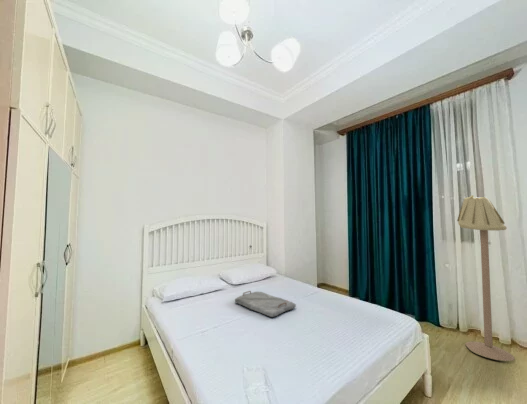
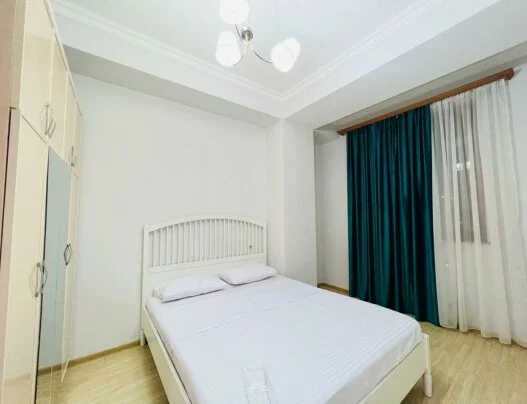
- floor lamp (484, 270)
- serving tray (266, 300)
